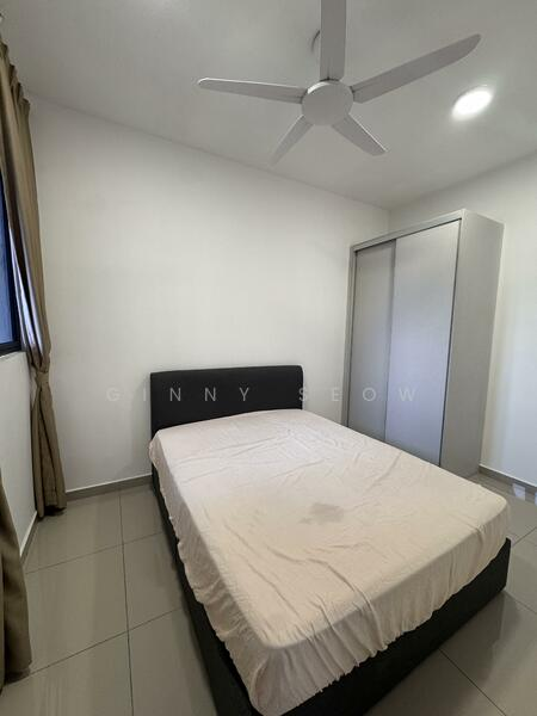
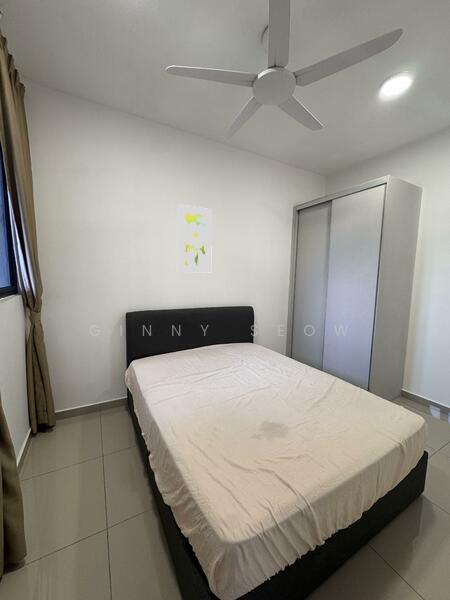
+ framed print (195, 240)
